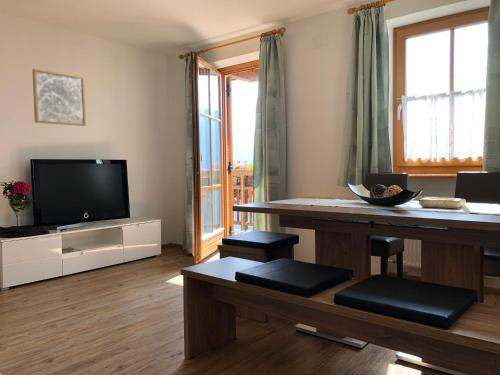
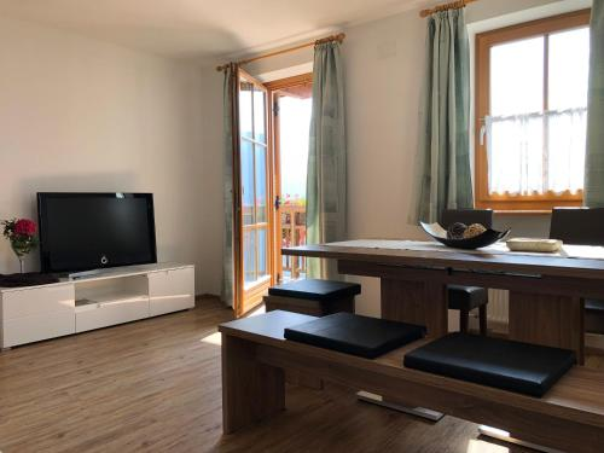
- wall art (60, 98)
